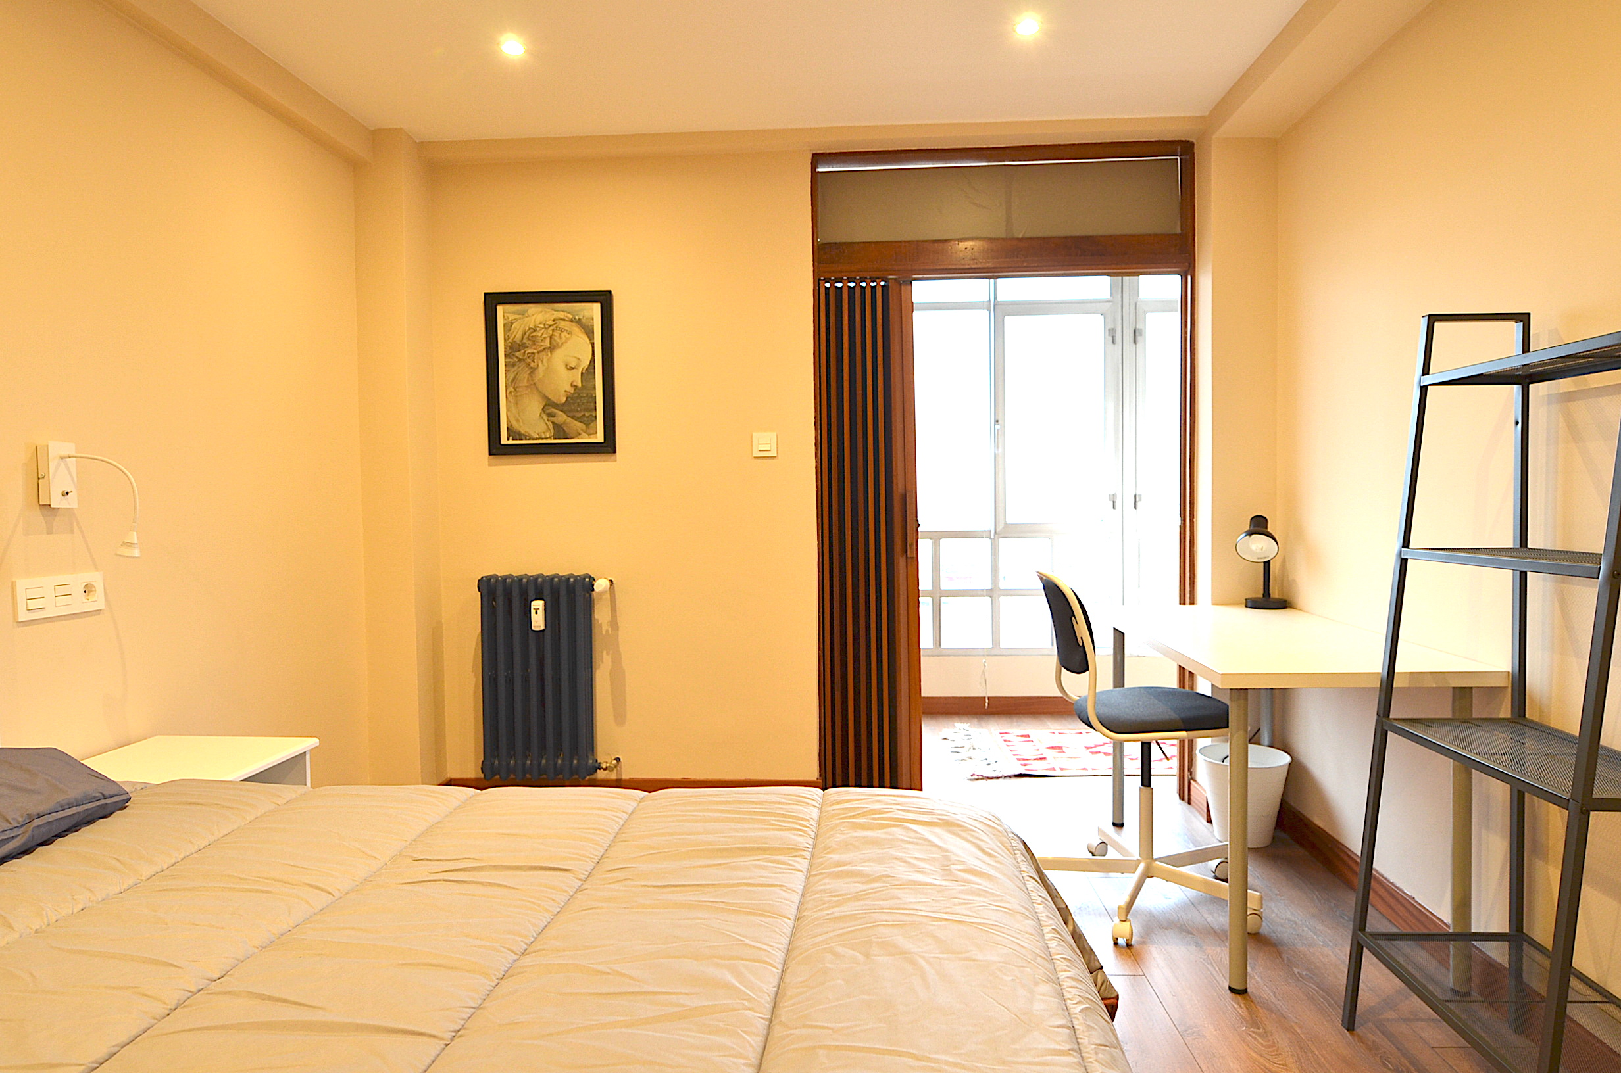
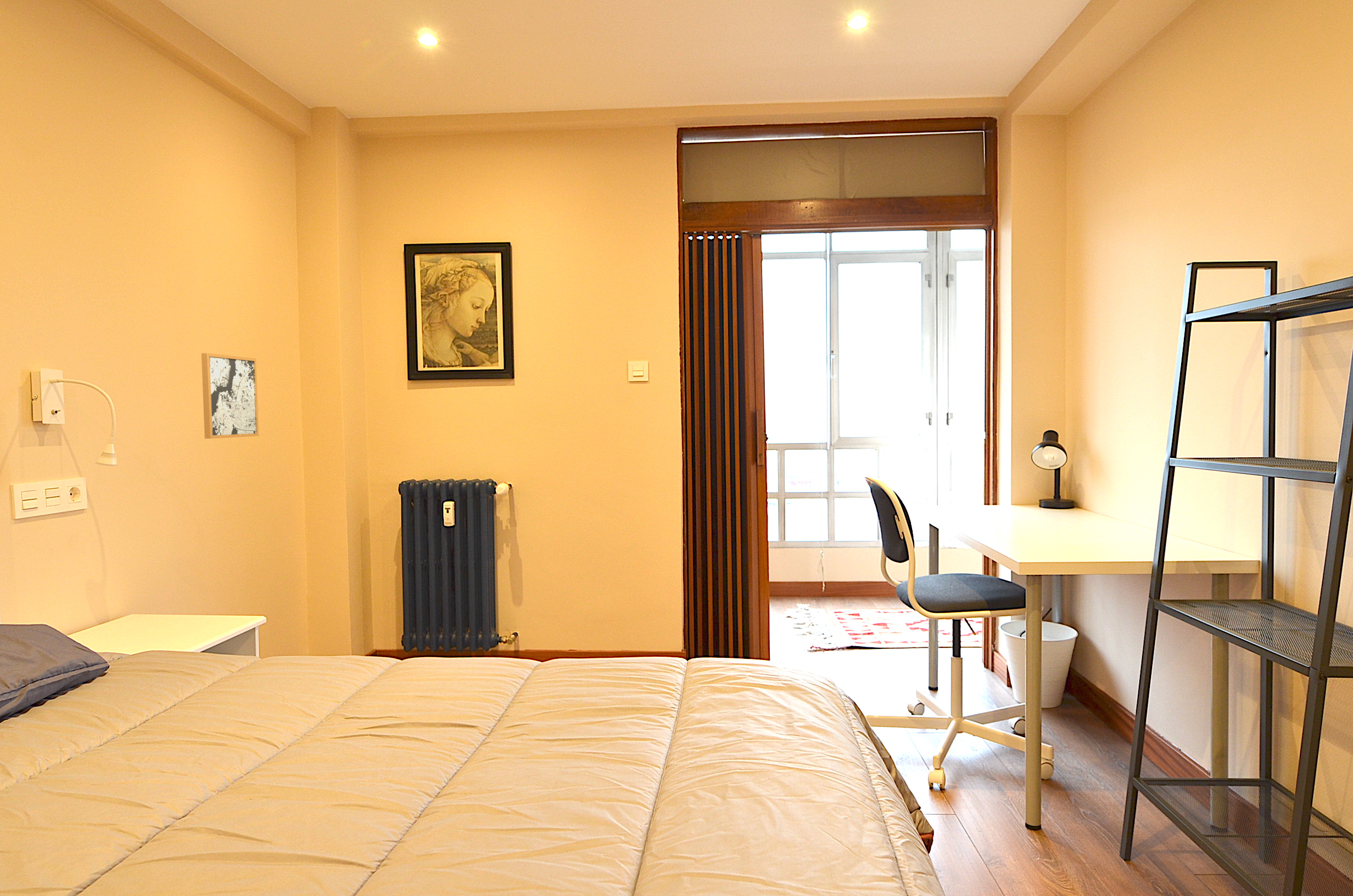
+ wall art (231, 396)
